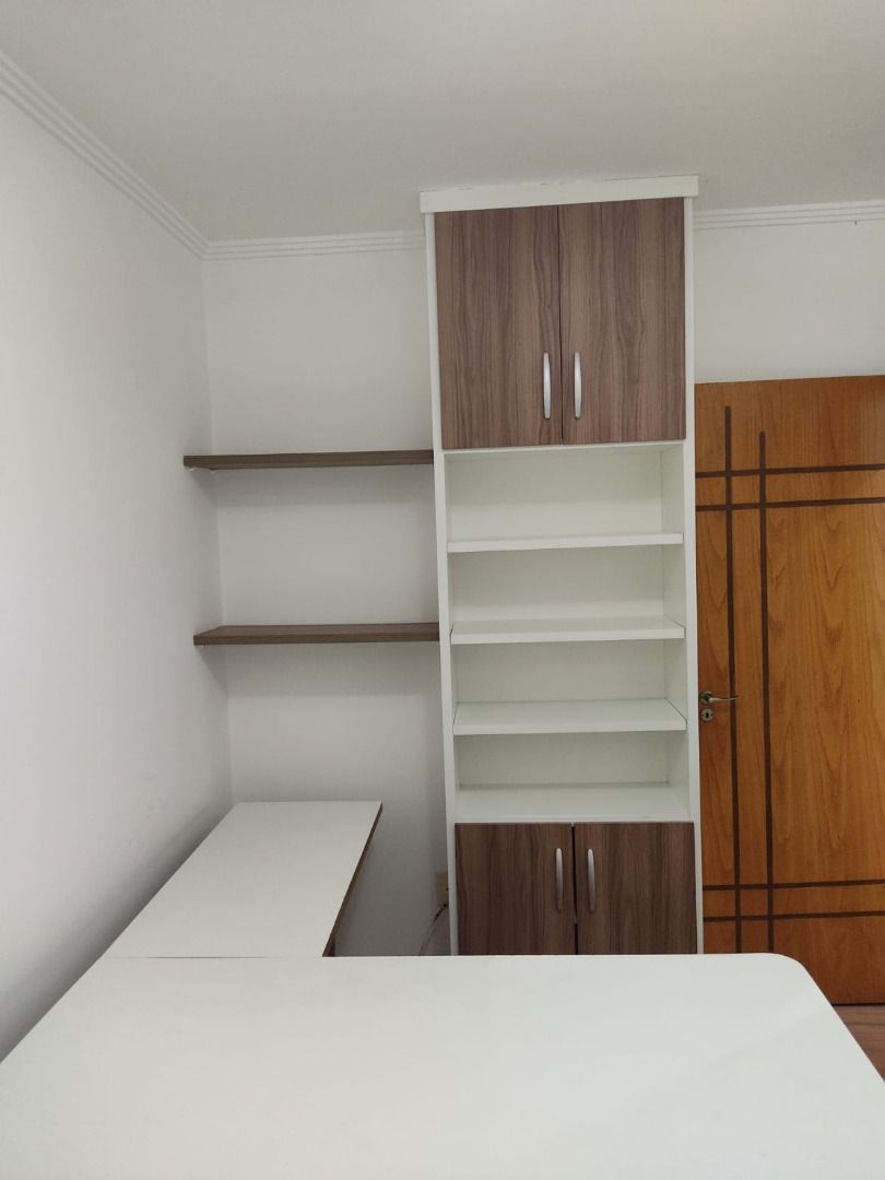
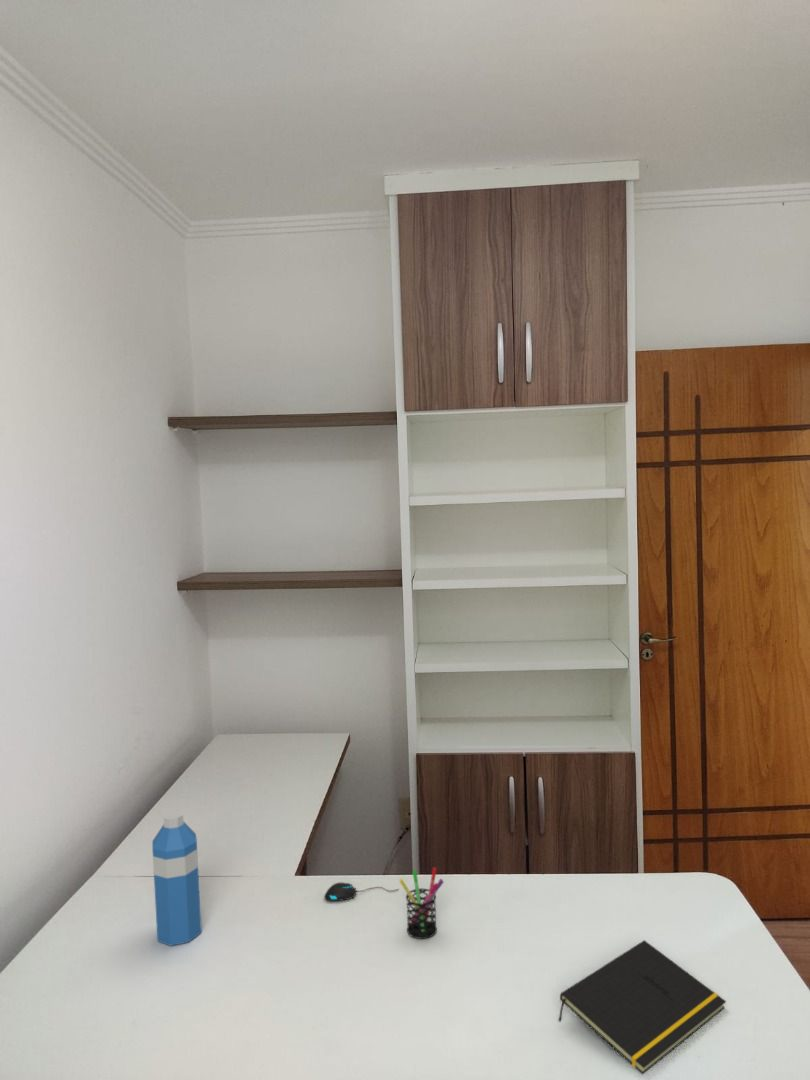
+ pen holder (421, 898)
+ mouse (360, 891)
+ notepad (643, 1000)
+ water bottle (176, 873)
